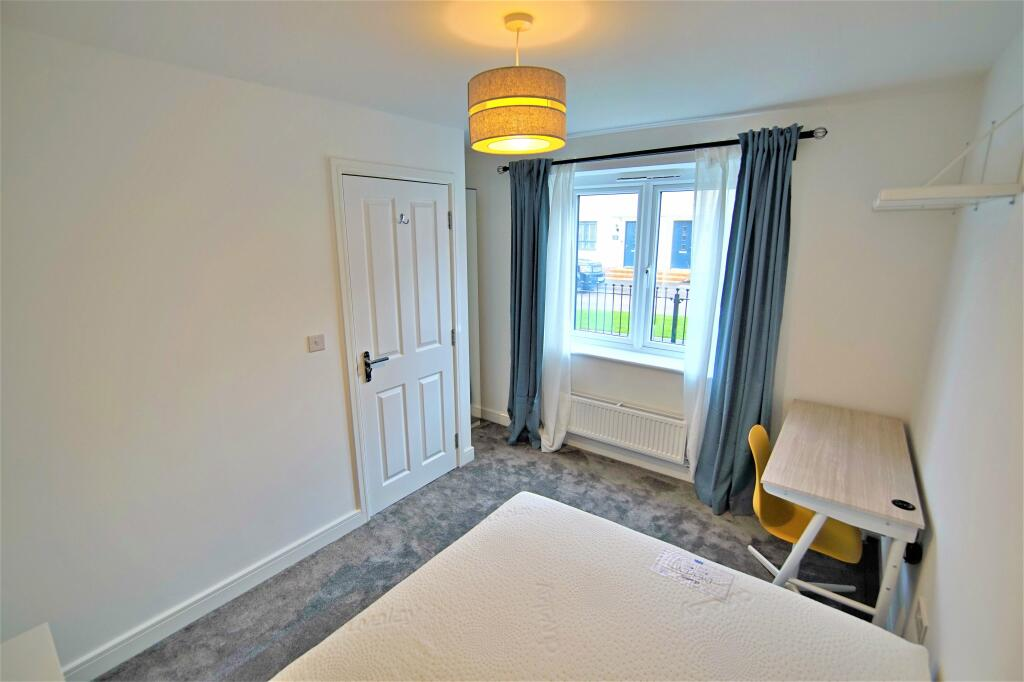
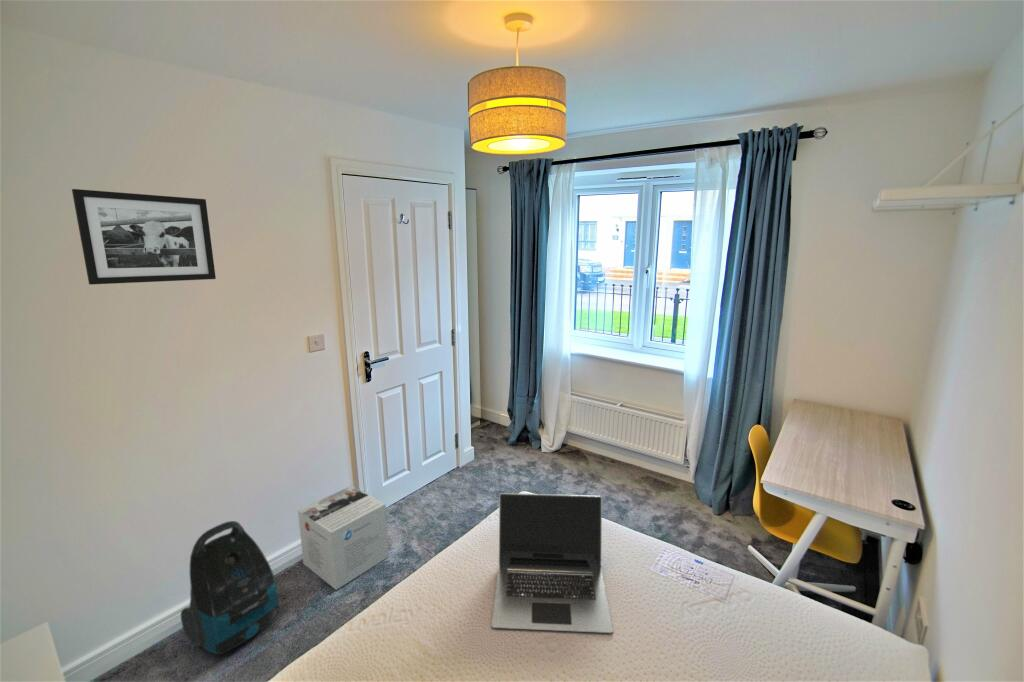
+ cardboard box (344, 533)
+ picture frame (151, 238)
+ laptop (551, 556)
+ vacuum cleaner (230, 582)
